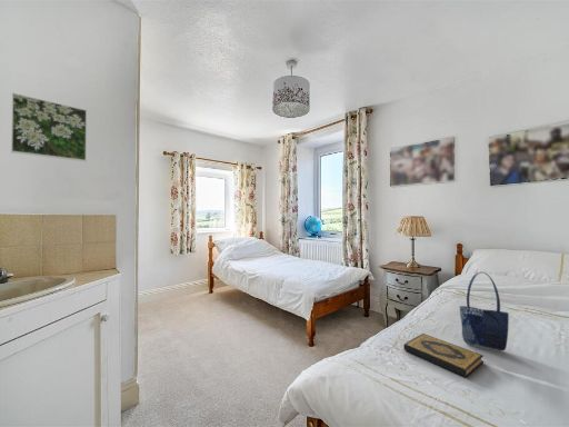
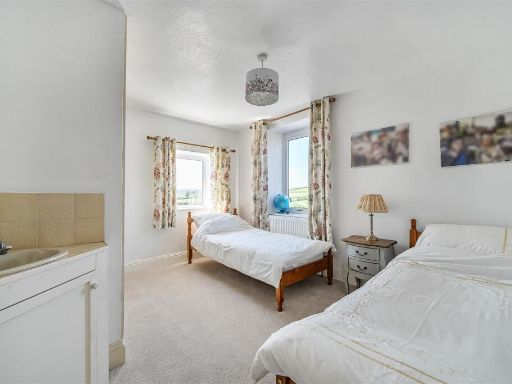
- hardback book (441, 352)
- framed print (51, 129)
- shopping bag (482, 309)
